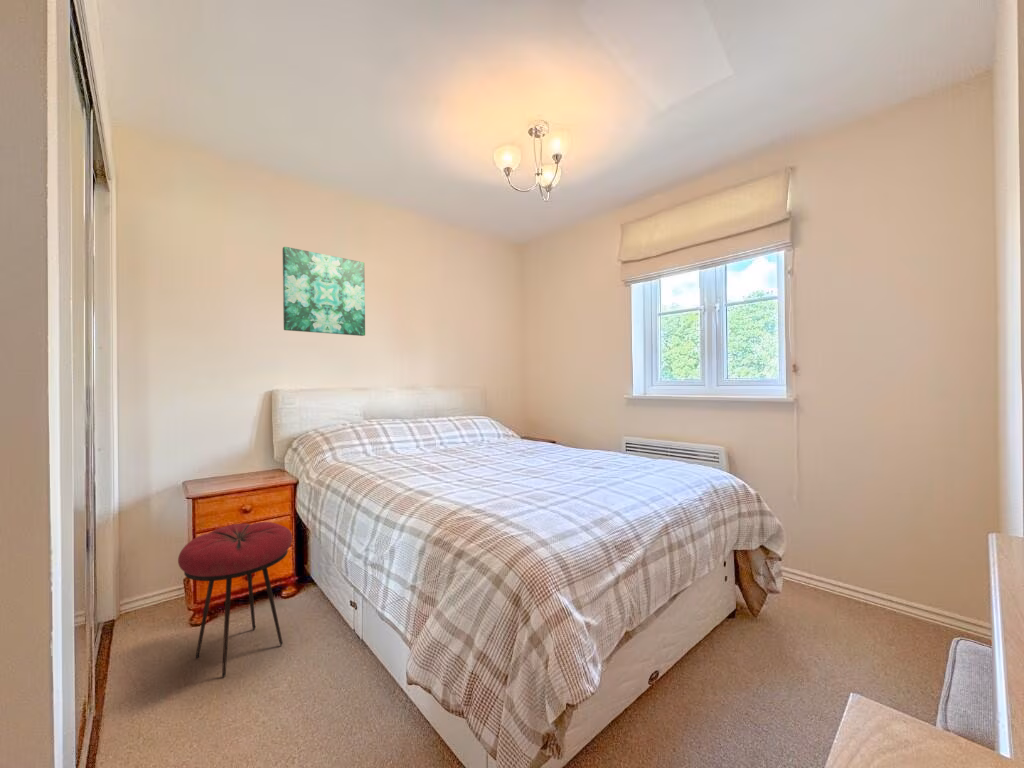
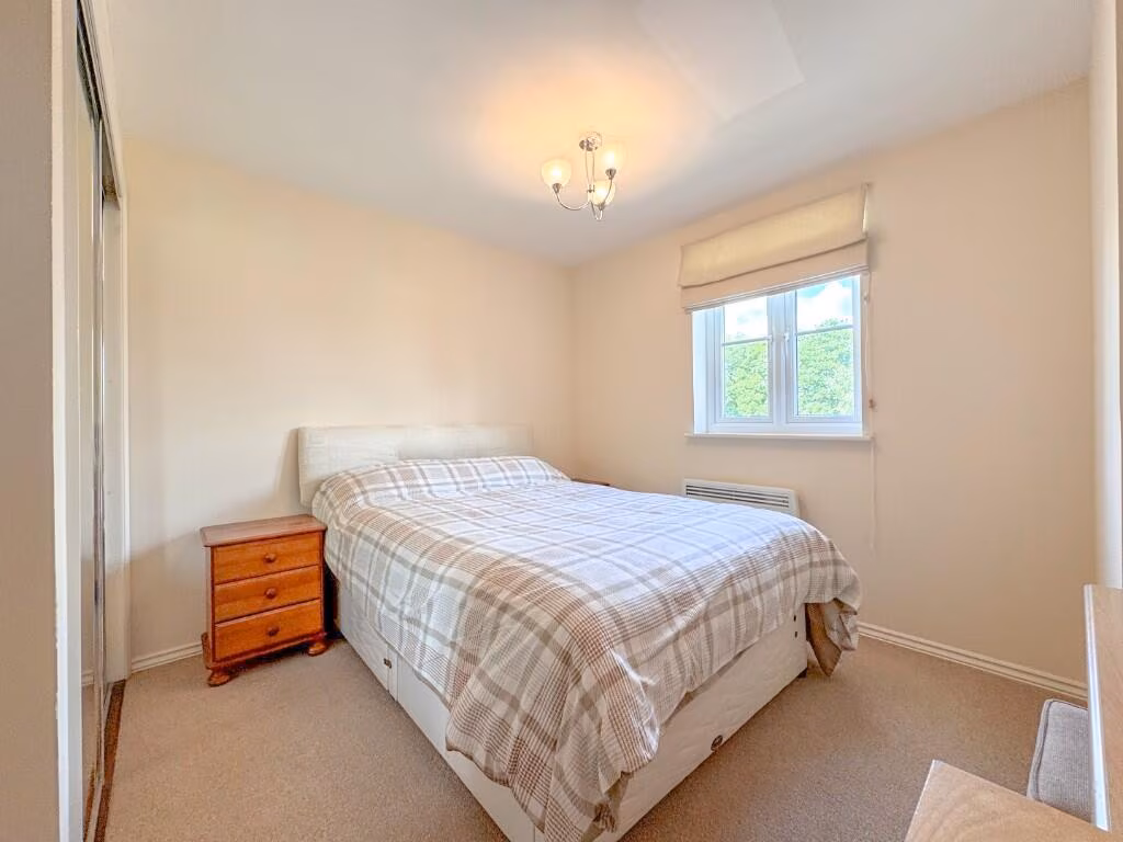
- stool (248, 589)
- wall art (326, 294)
